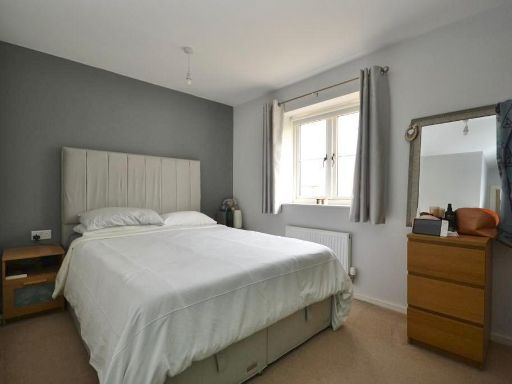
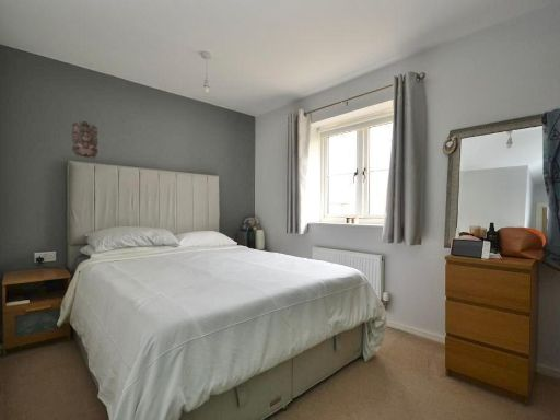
+ wall ornament (85, 139)
